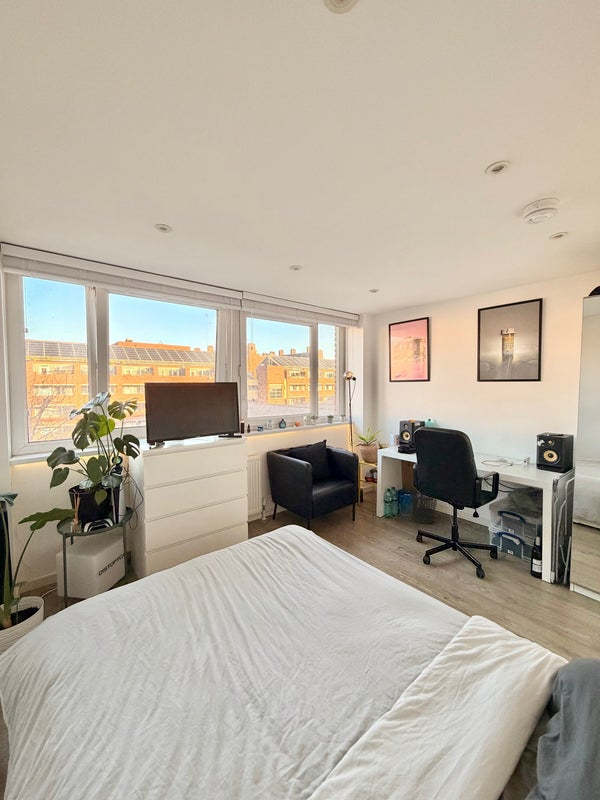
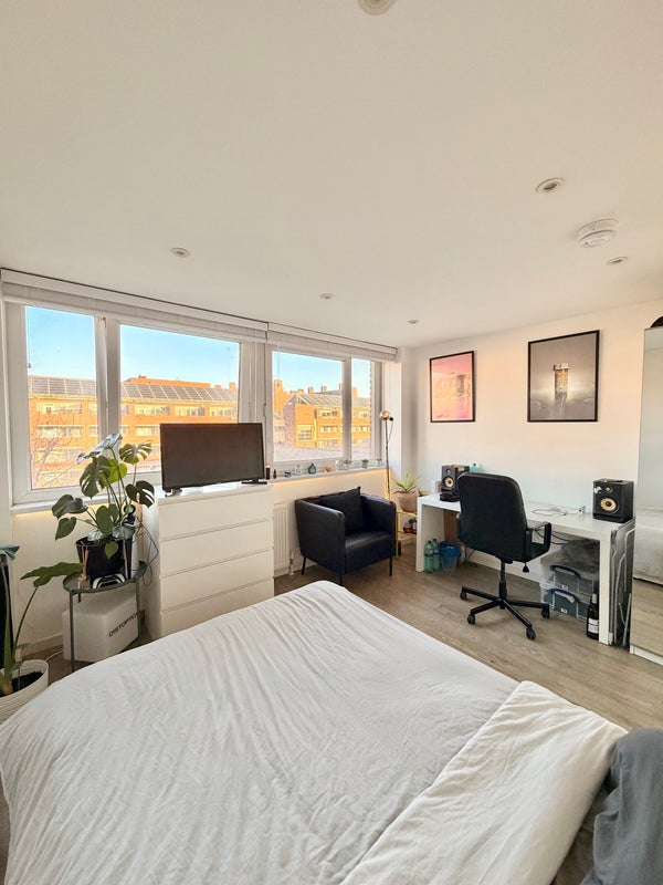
- wastebasket (423, 506)
